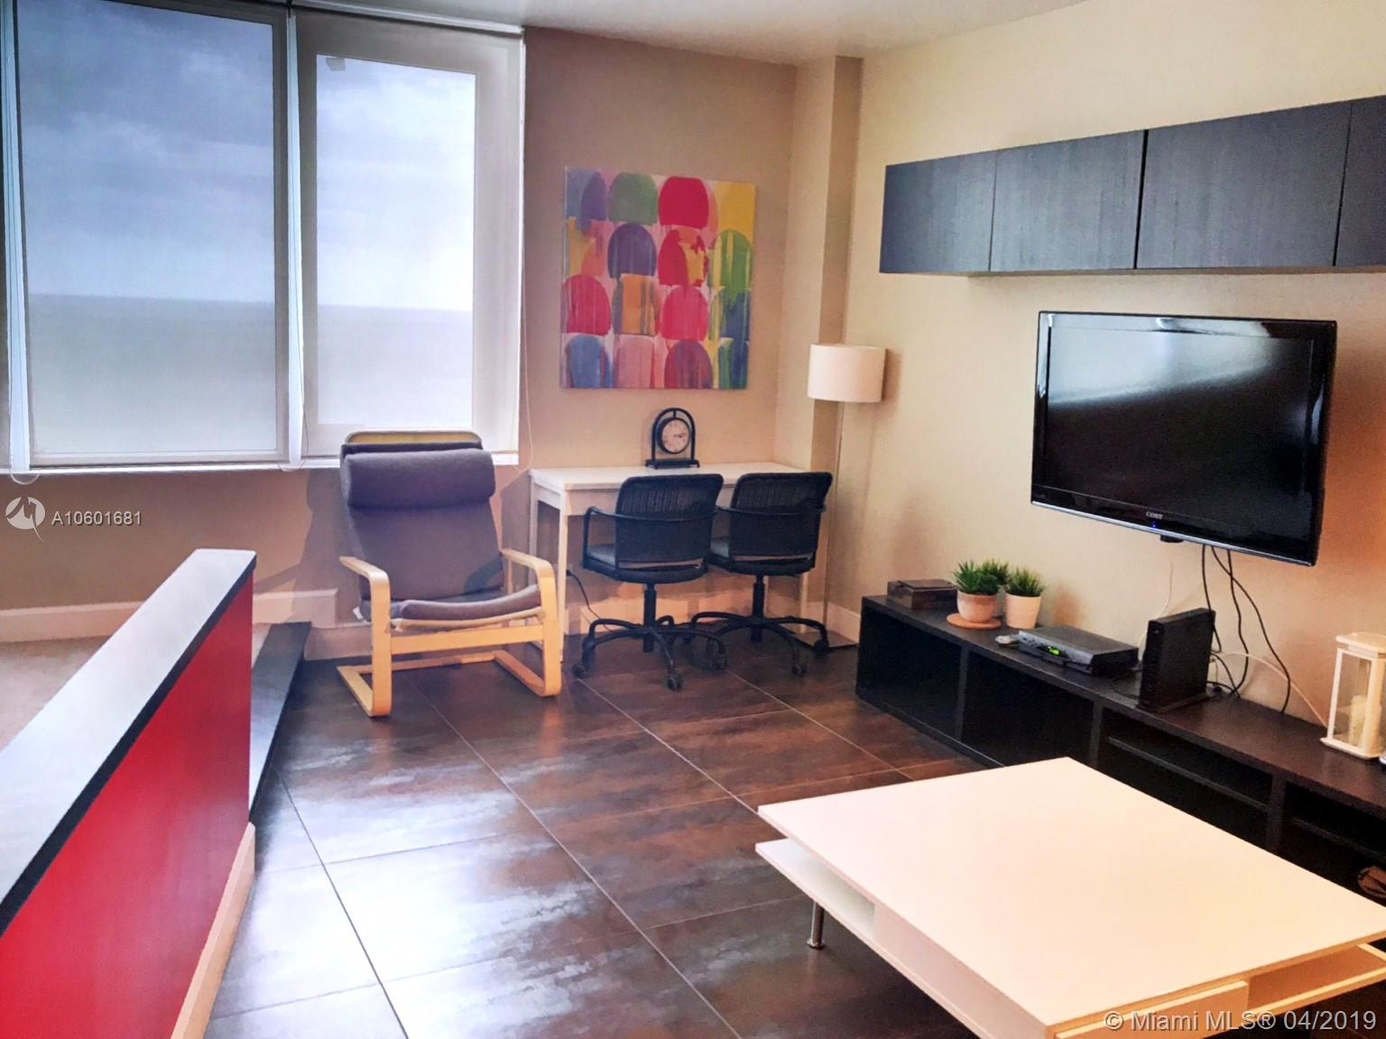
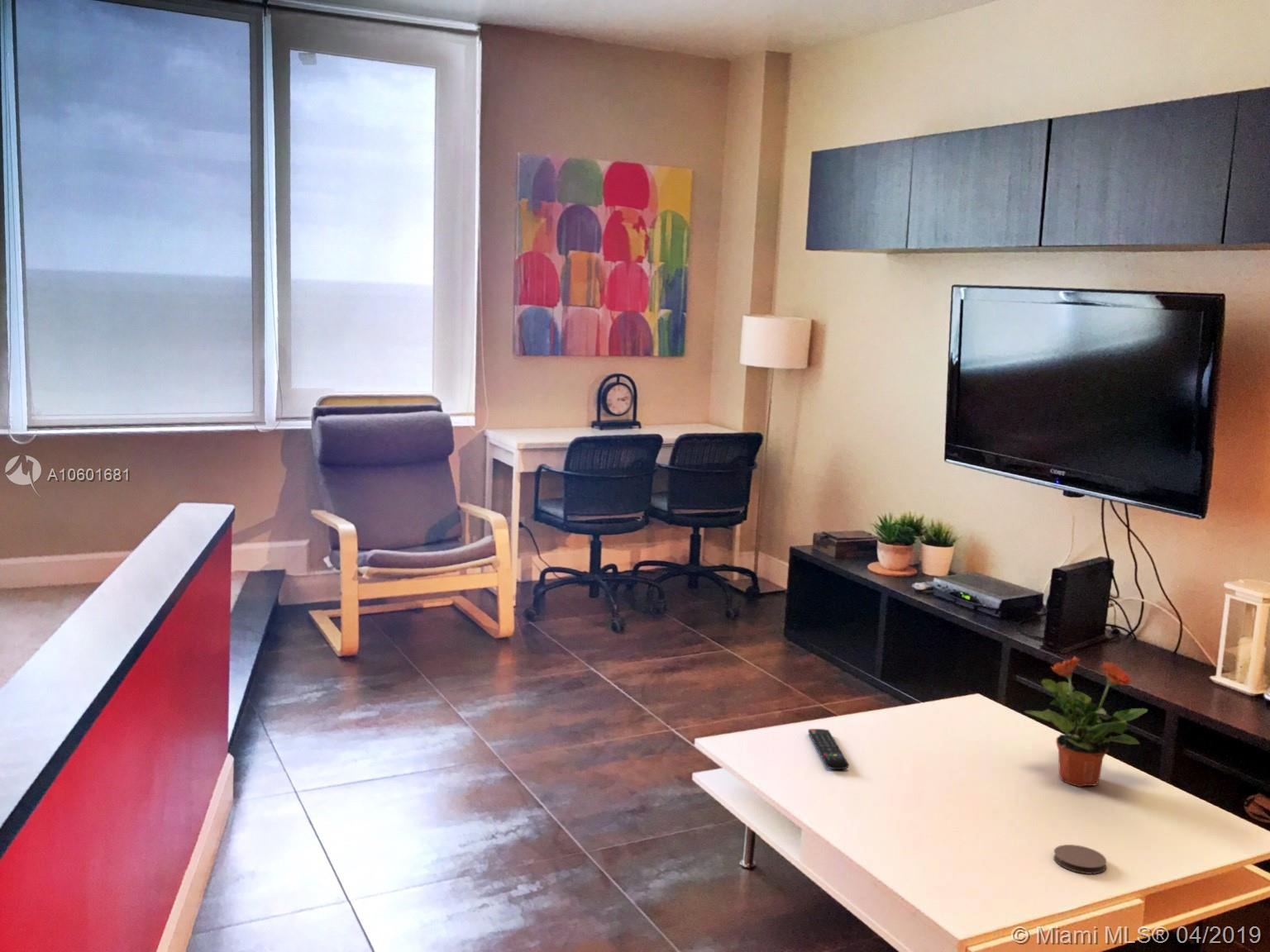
+ remote control (827, 748)
+ coaster (1079, 859)
+ potted plant (1084, 719)
